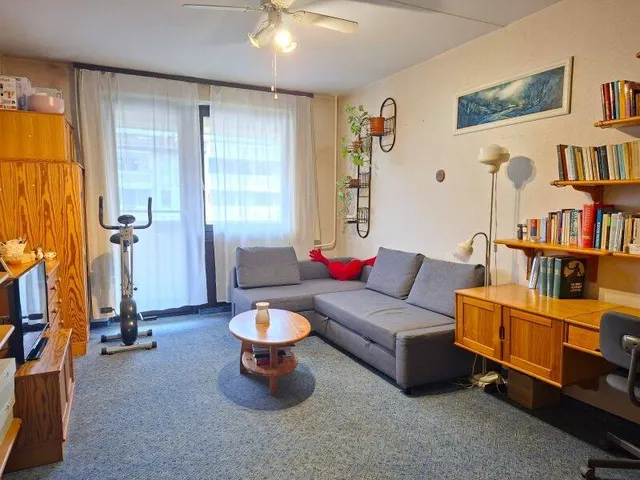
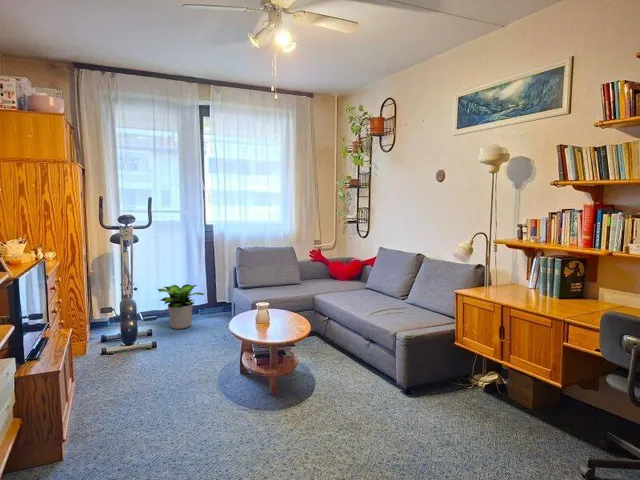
+ potted plant (182, 306)
